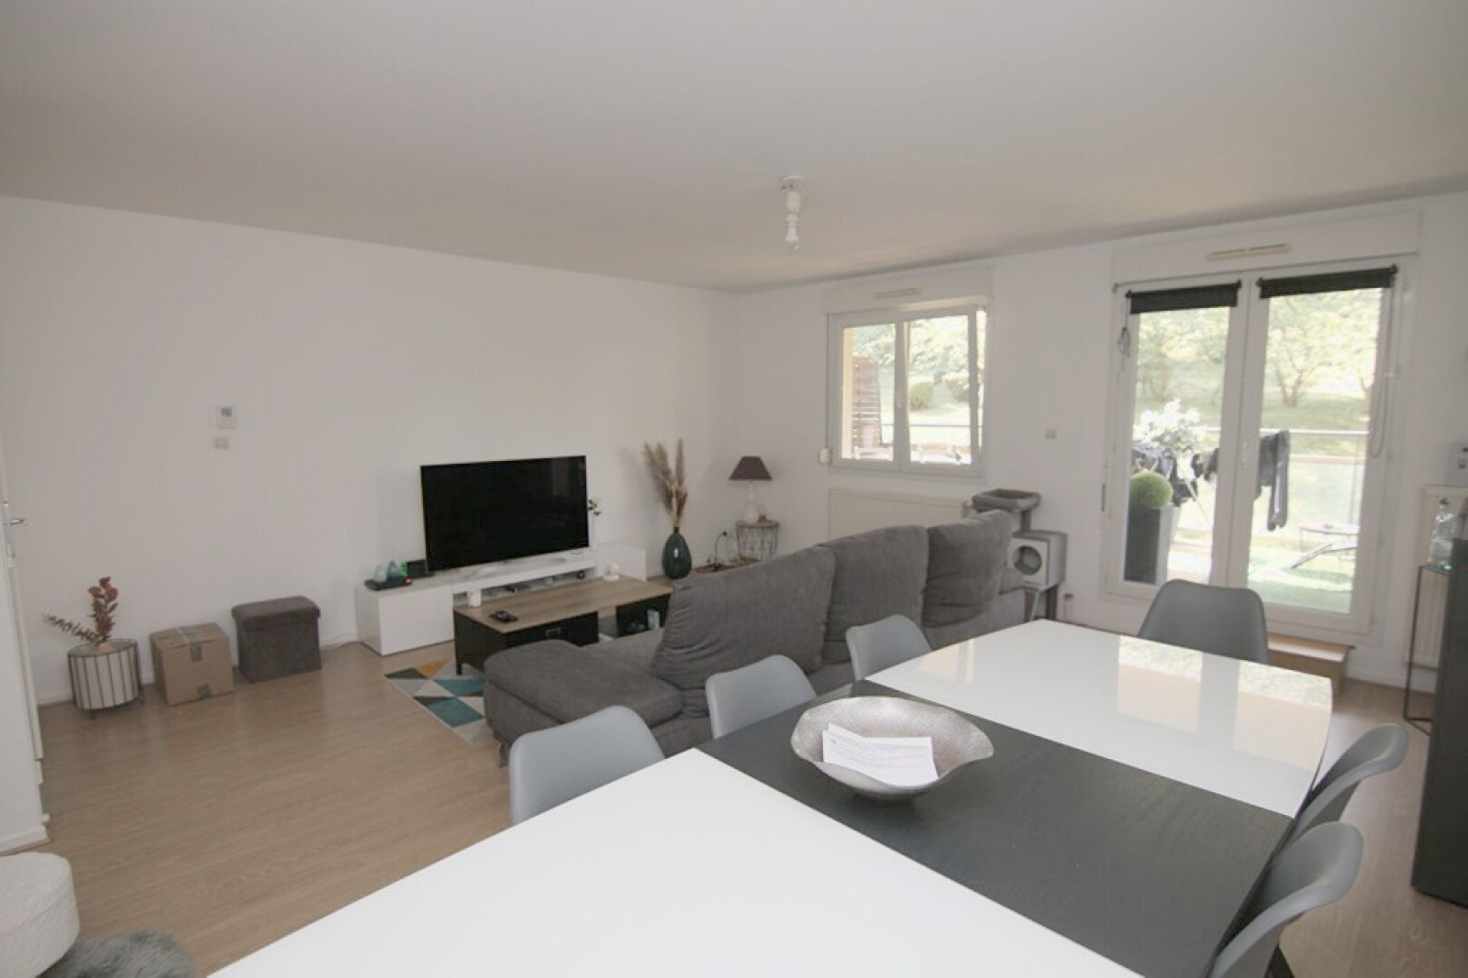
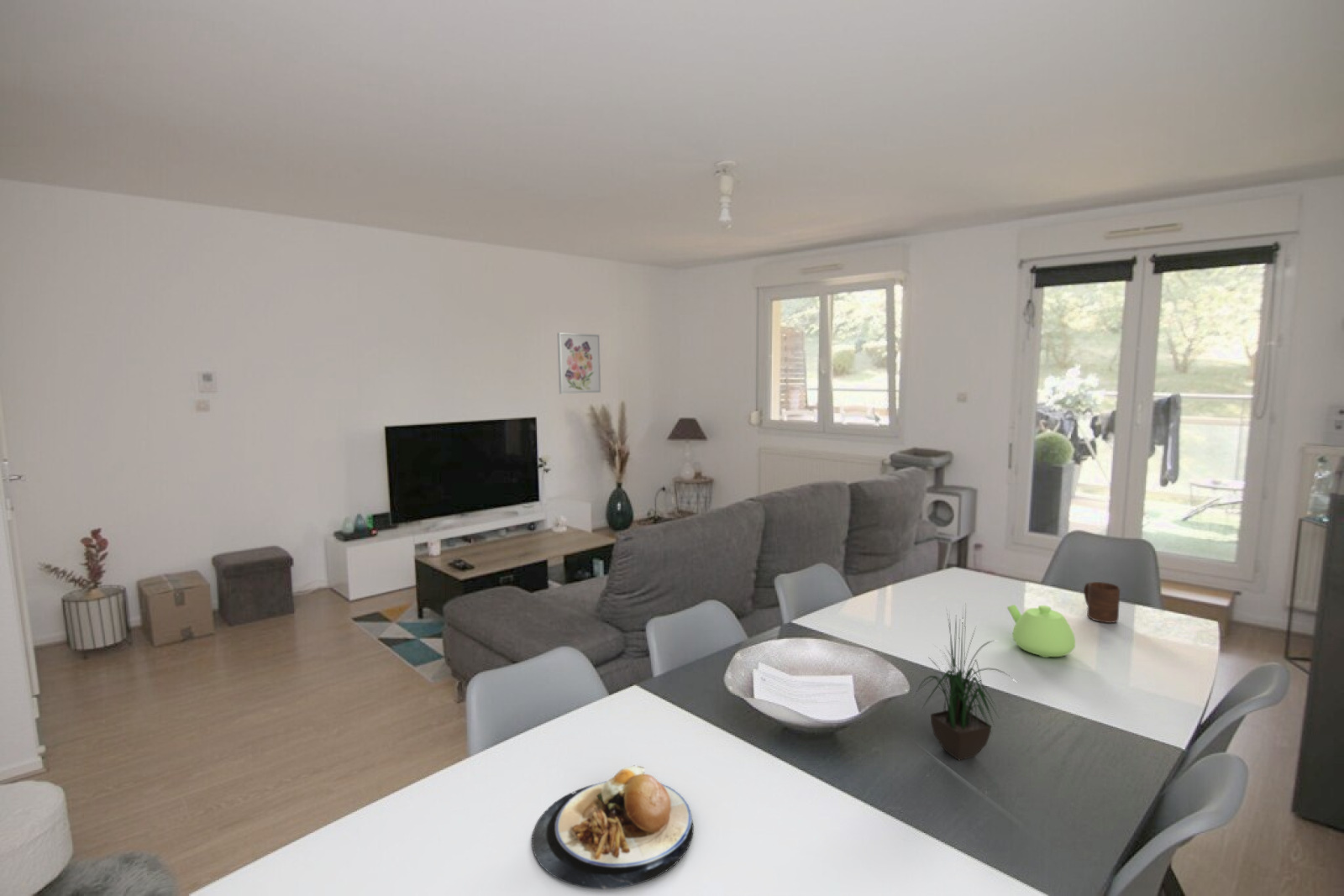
+ potted plant (959, 674)
+ plate (612, 808)
+ wall art (580, 364)
+ teapot (1037, 626)
+ cup (1099, 600)
